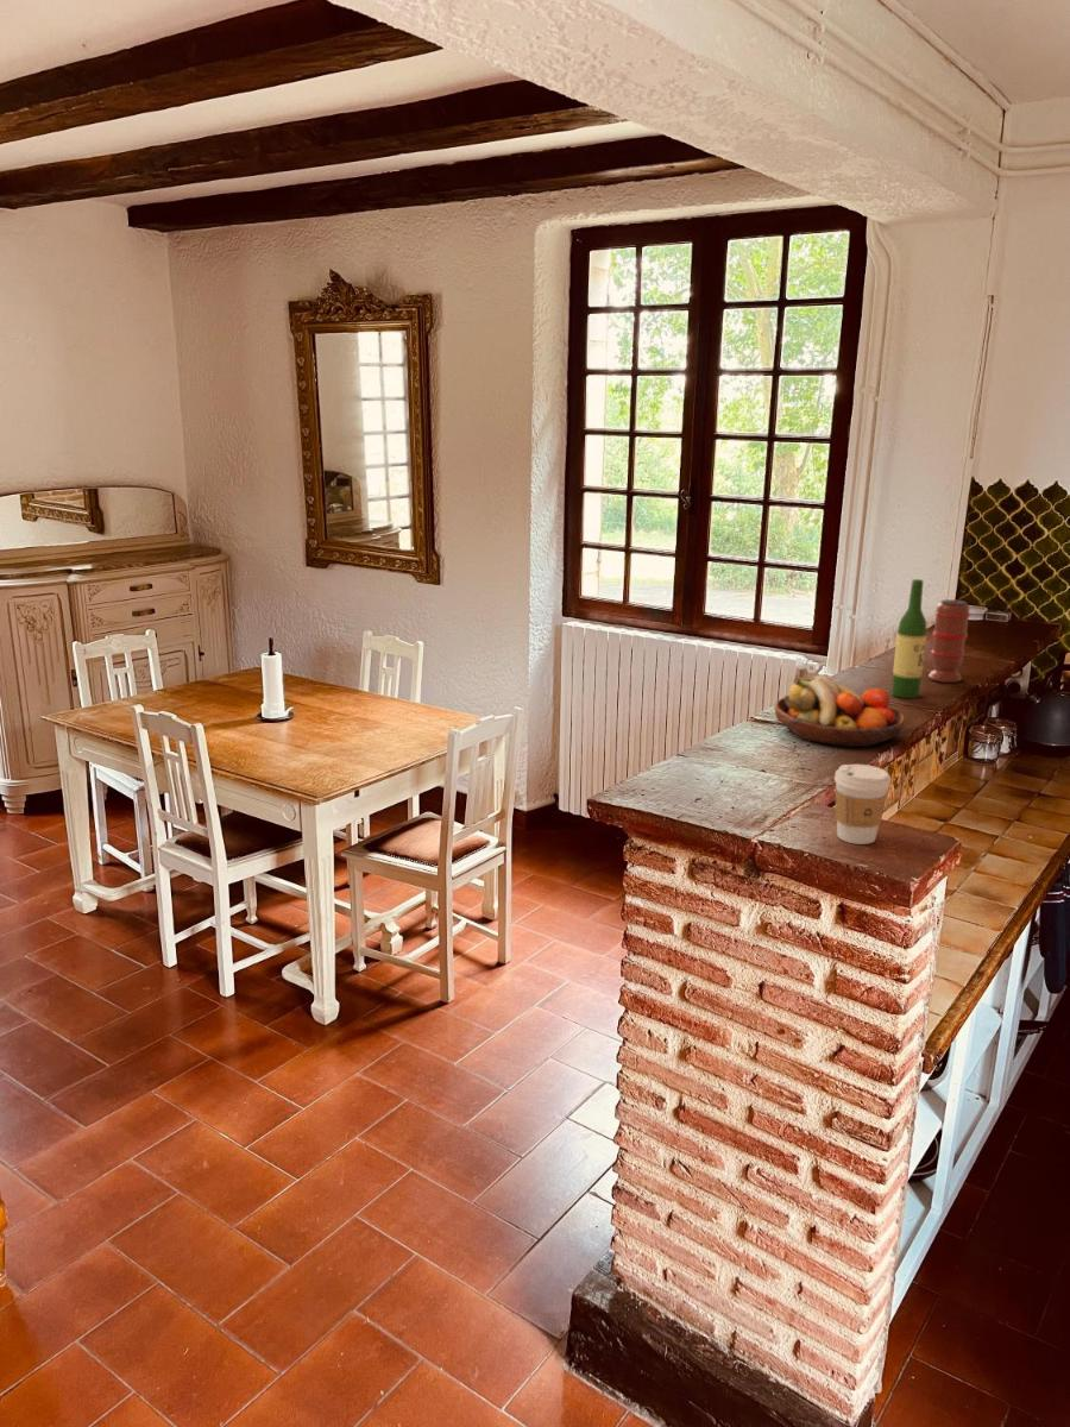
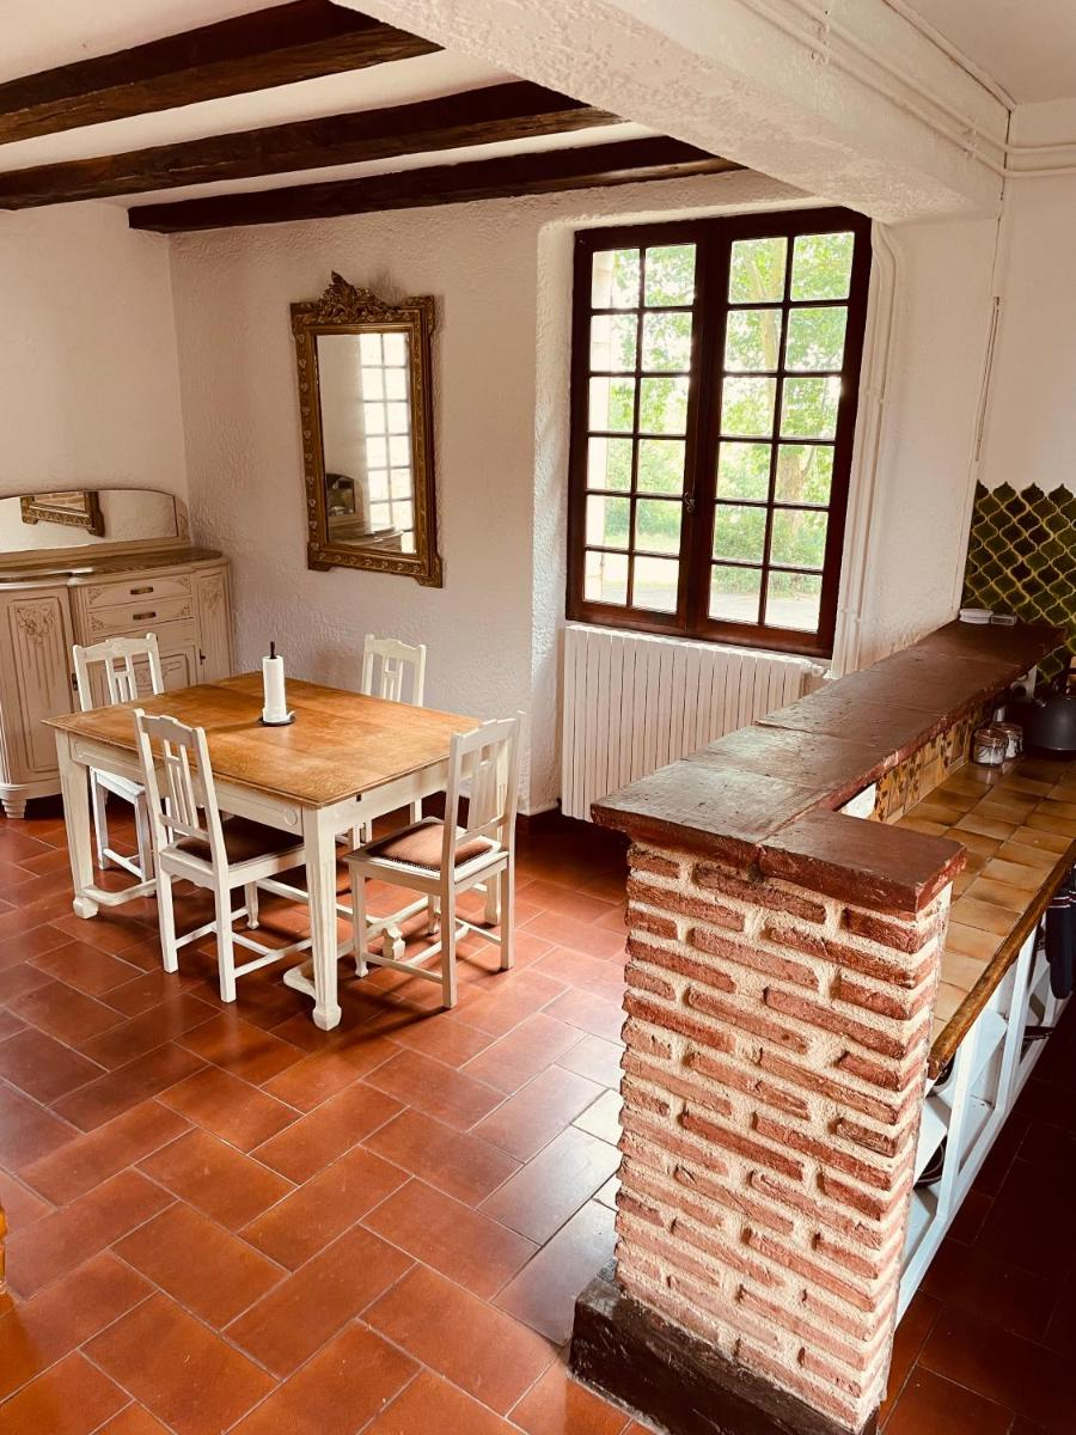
- coffee cup (860, 803)
- spice grinder (949, 640)
- wine bottle (911, 637)
- fruit bowl (838, 705)
